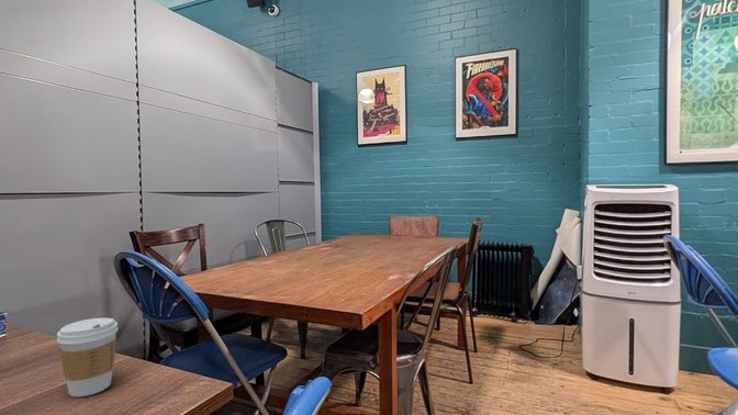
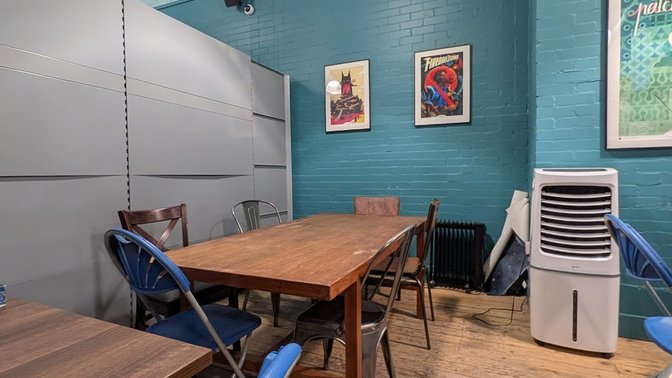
- coffee cup (89, 355)
